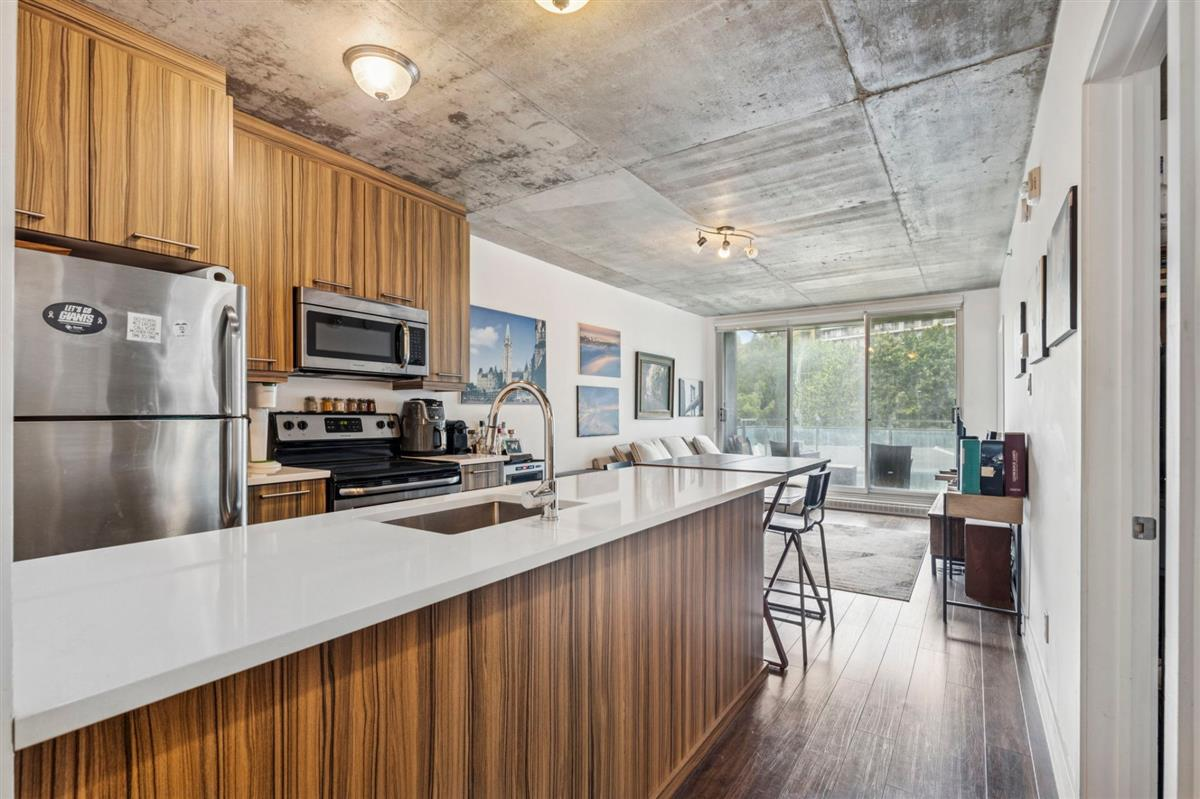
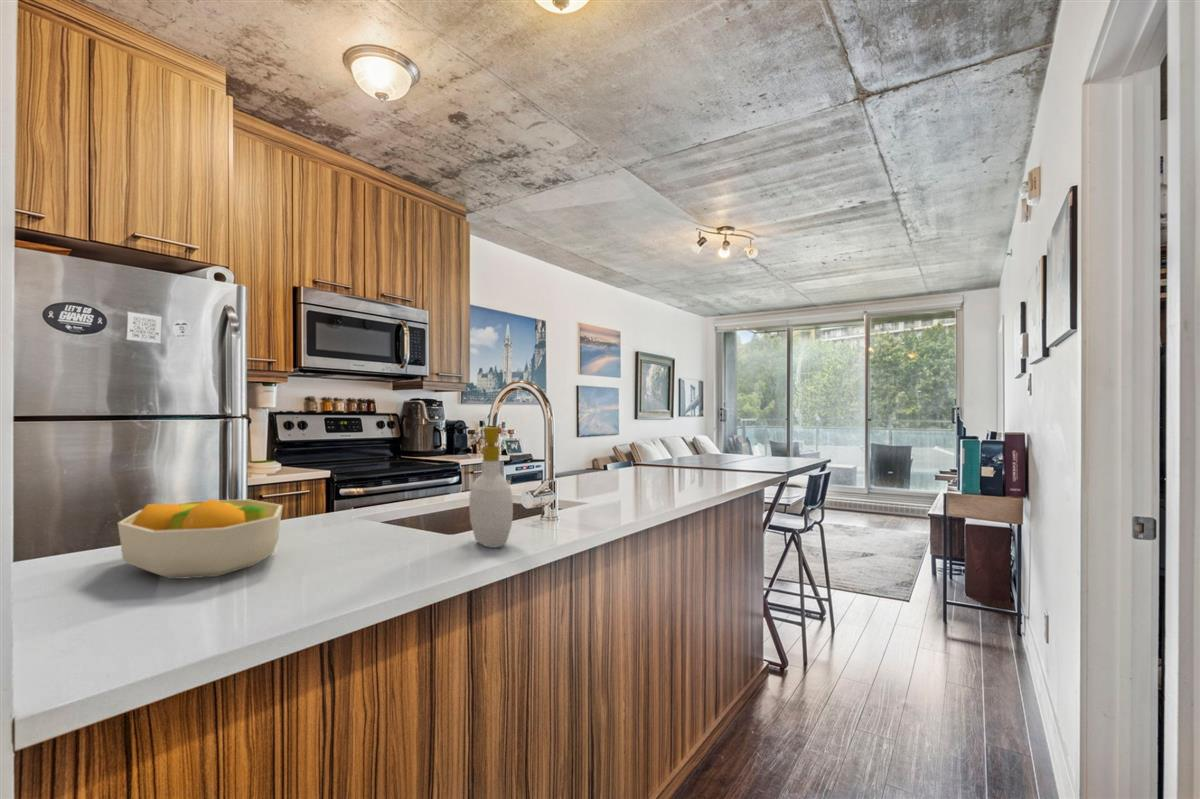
+ soap bottle (492, 485)
+ fruit bowl (206, 526)
